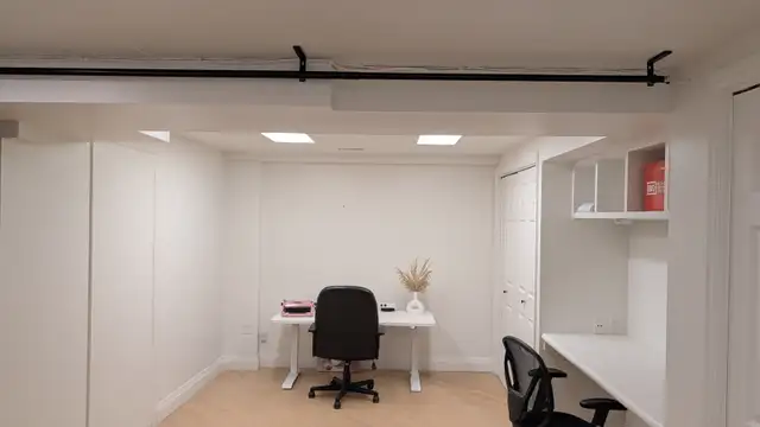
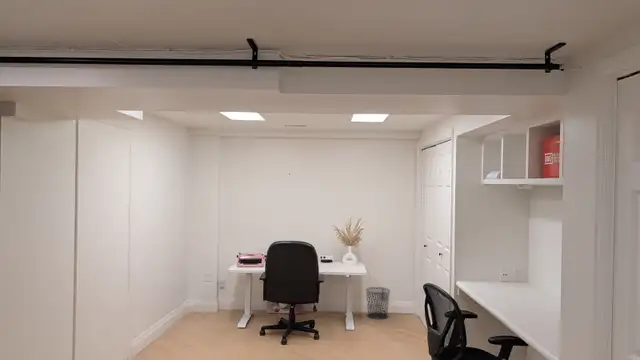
+ waste bin (377, 302)
